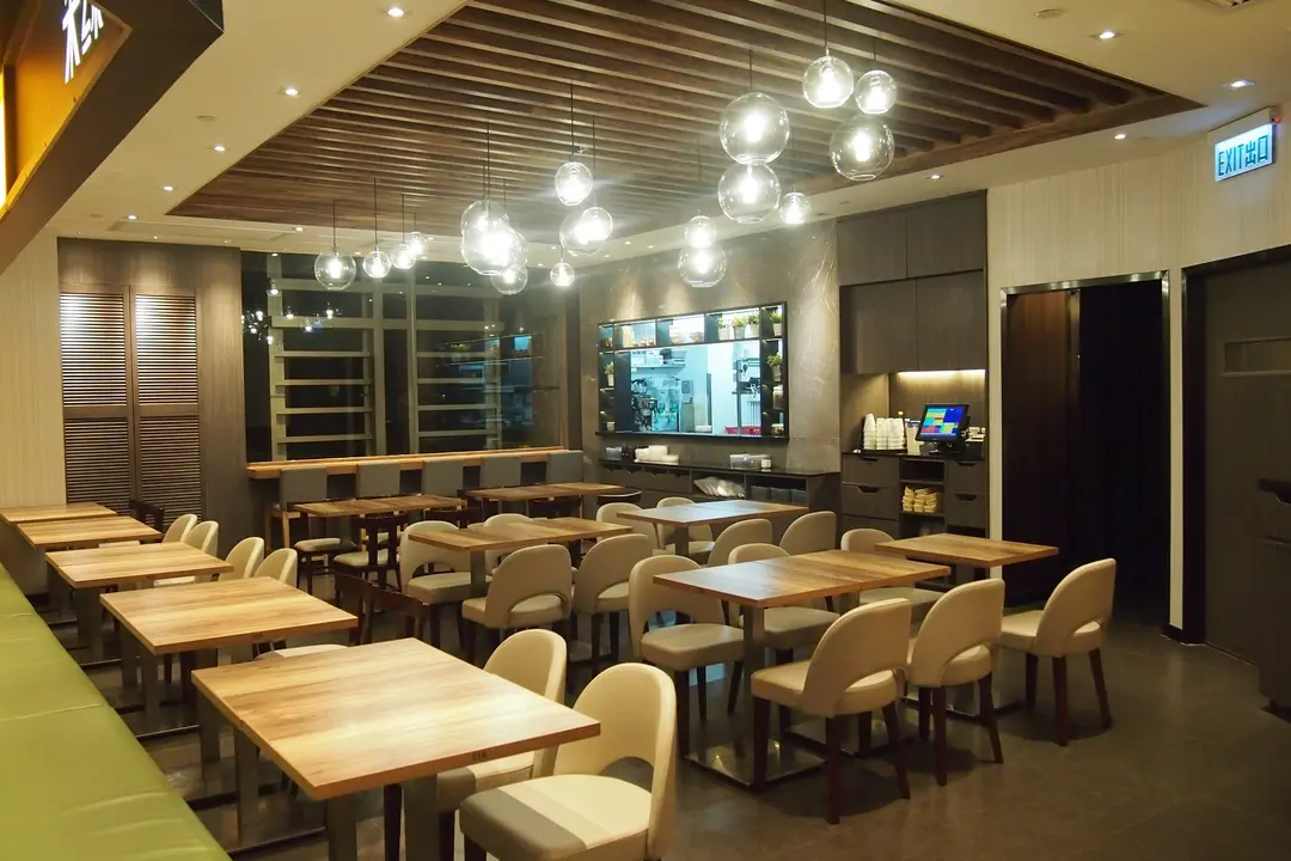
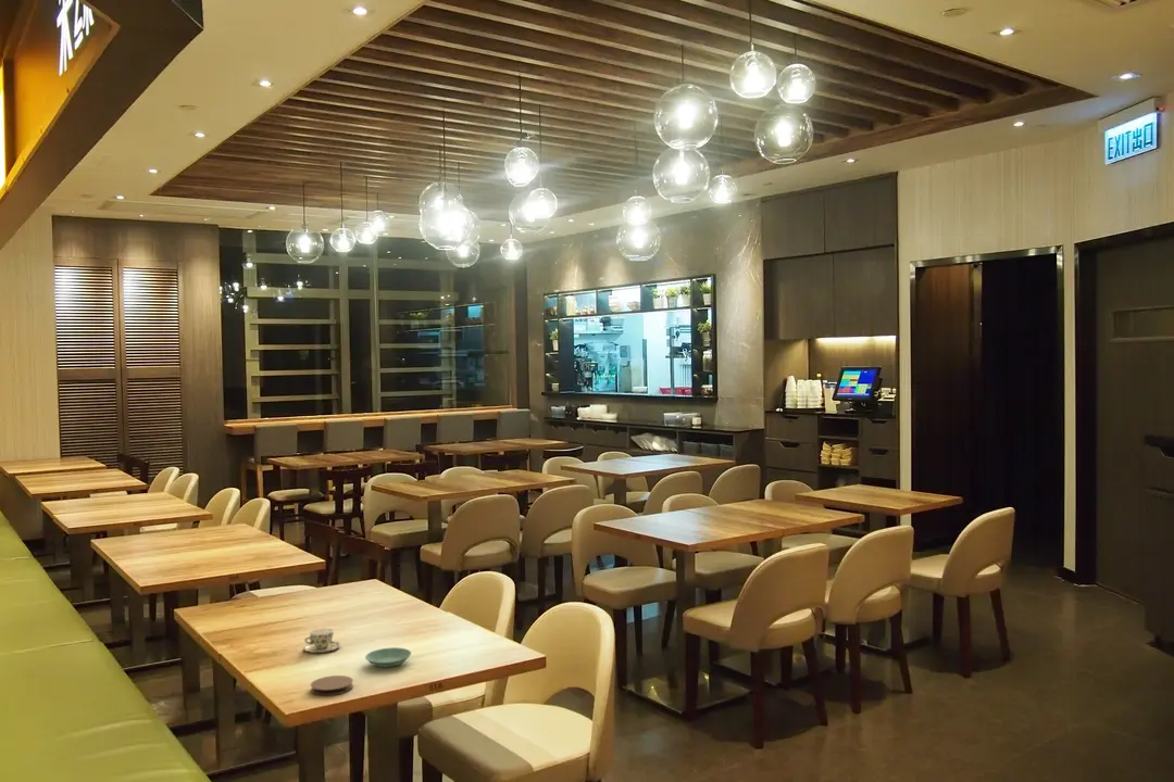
+ teacup (322, 640)
+ coaster (332, 684)
+ saucer (388, 658)
